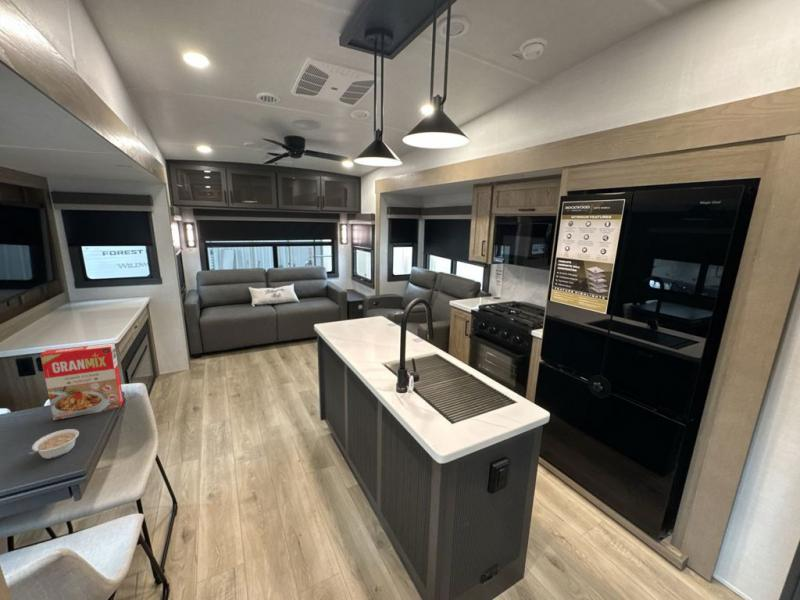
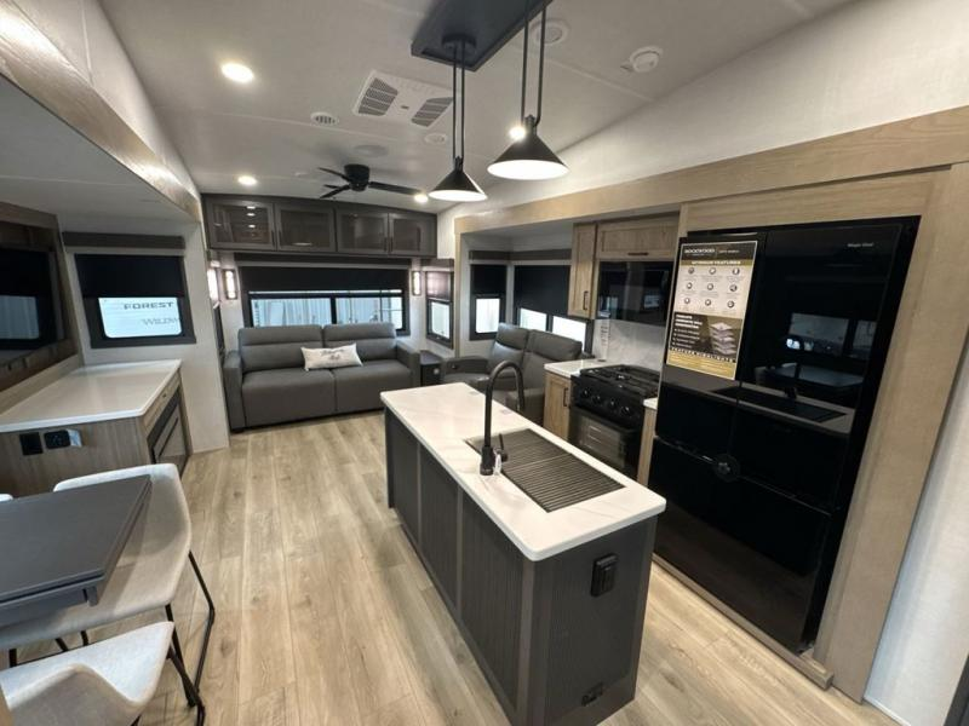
- cereal box (85, 380)
- legume (56, 444)
